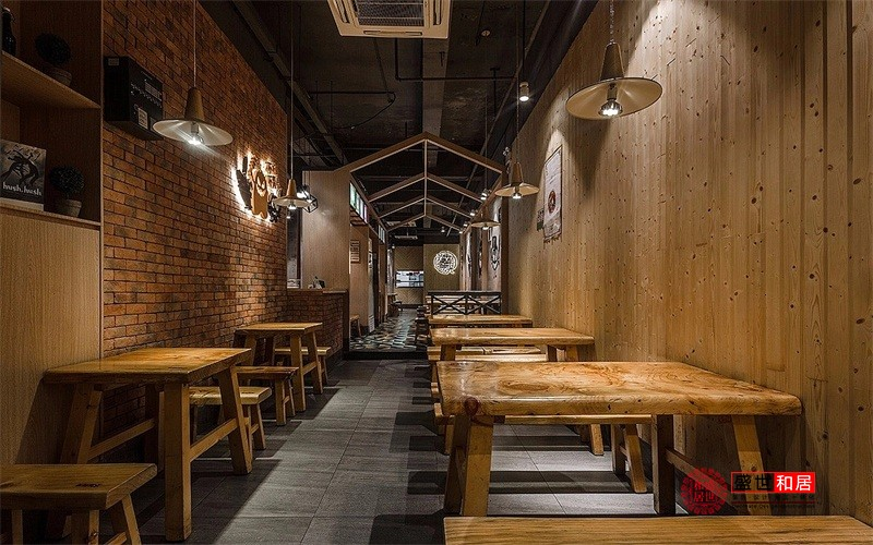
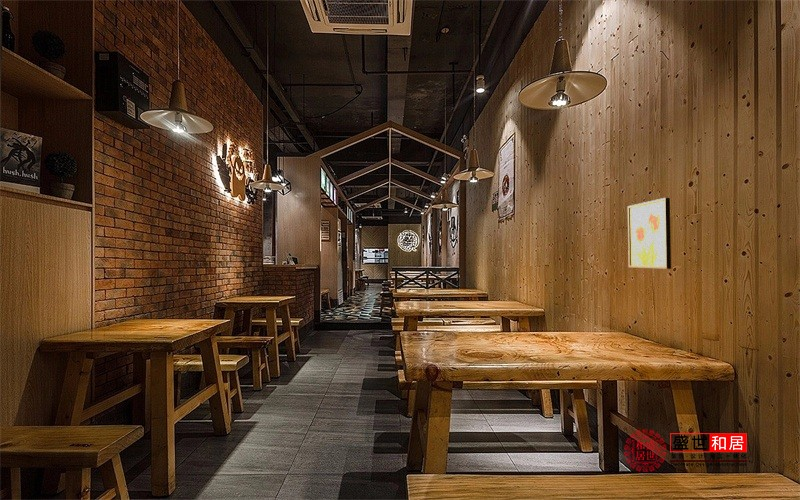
+ wall art (649, 235)
